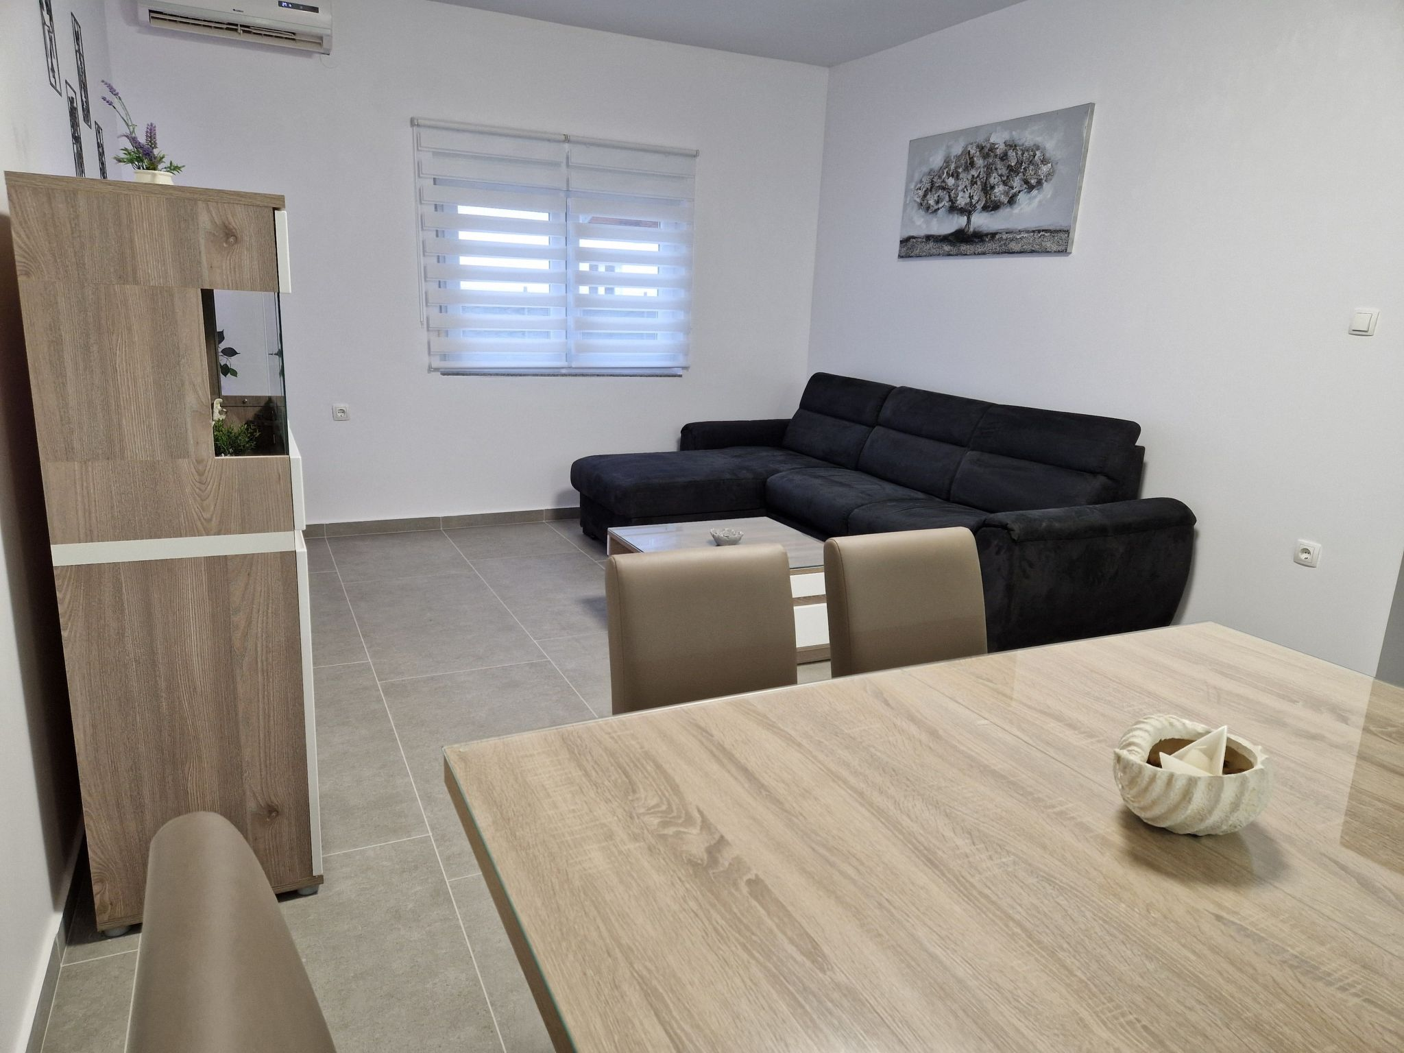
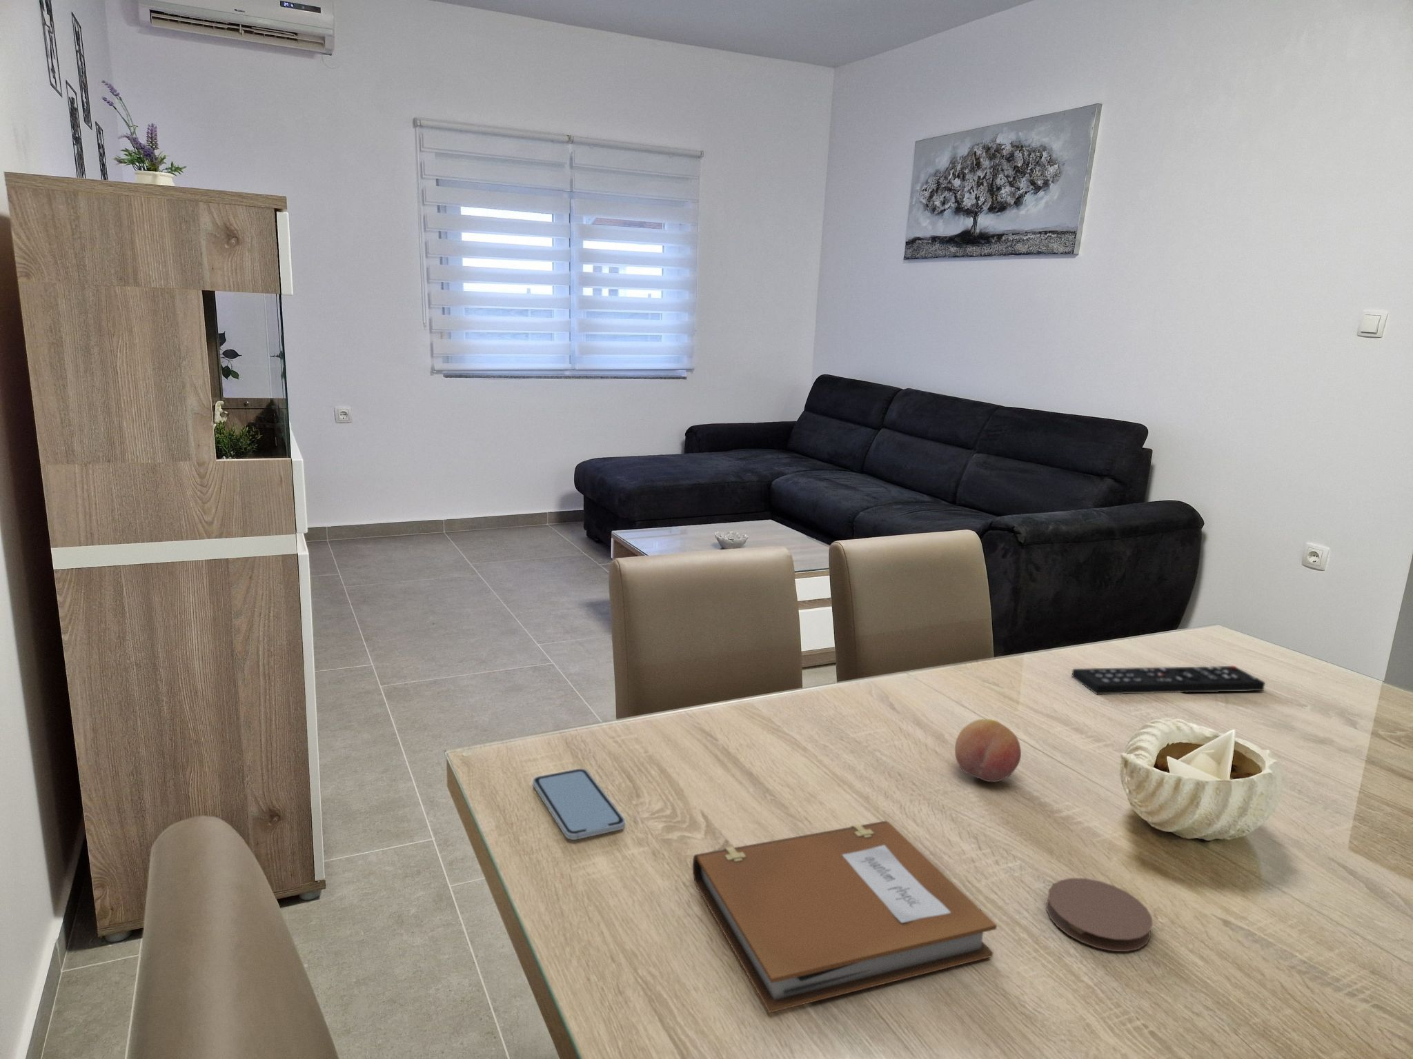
+ notebook (840, 899)
+ coaster (1098, 913)
+ remote control (1168, 679)
+ smartphone (576, 801)
+ fruit (987, 749)
